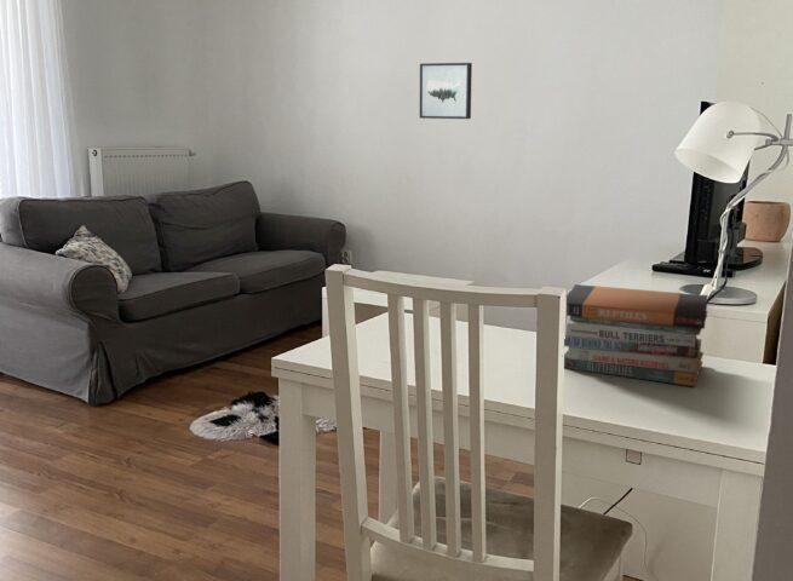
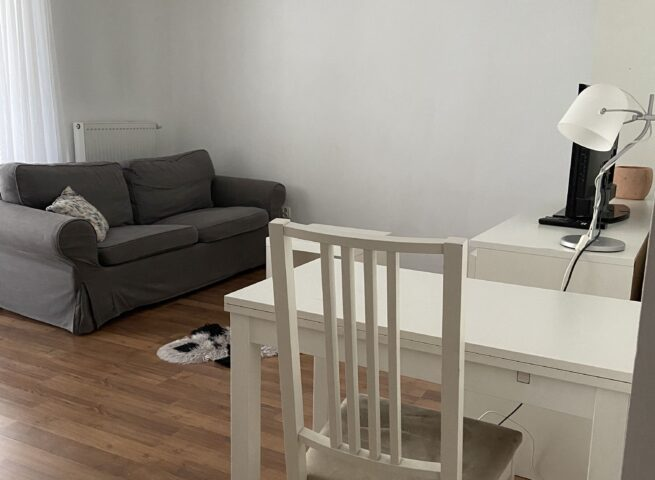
- wall art (444, 91)
- book stack (632, 332)
